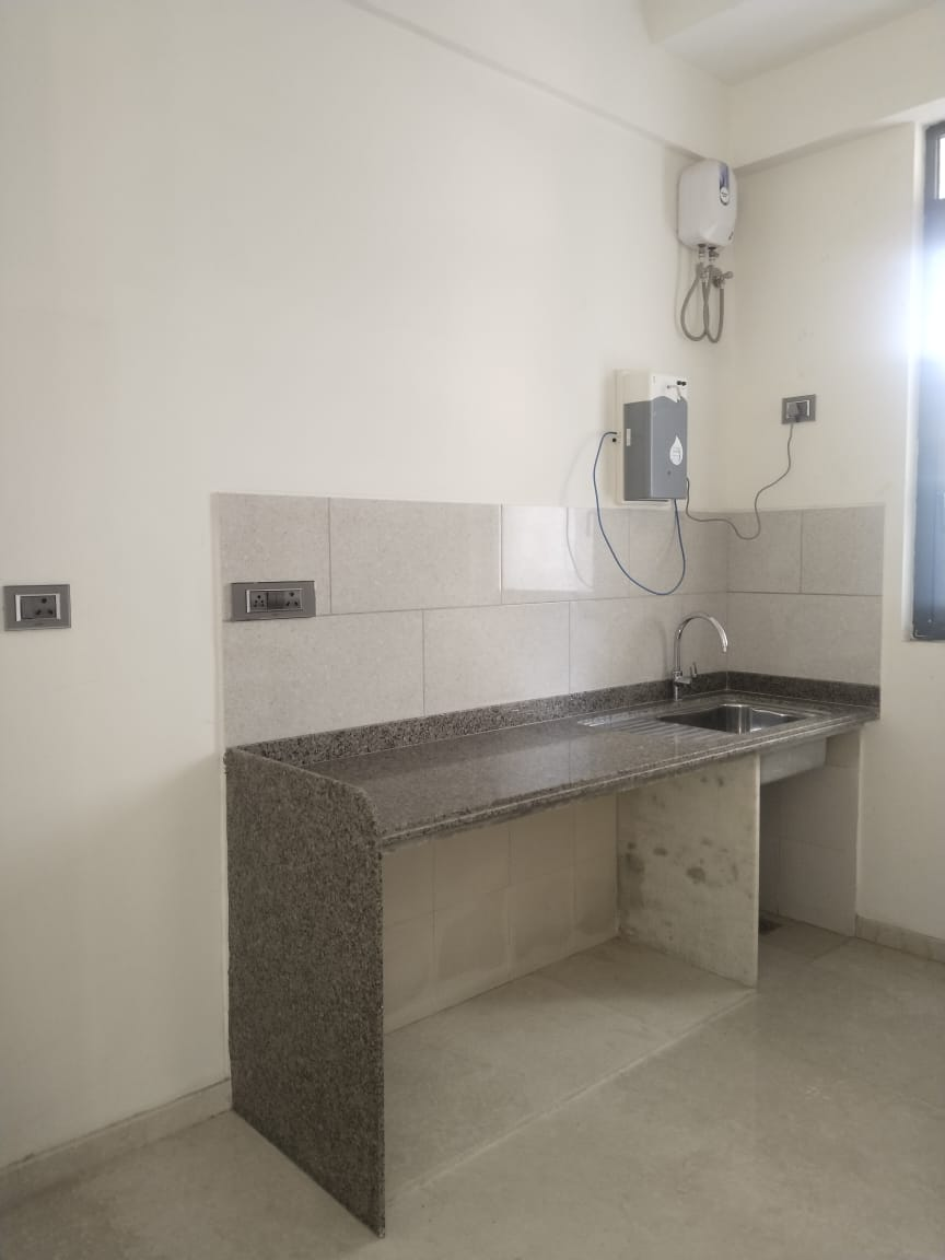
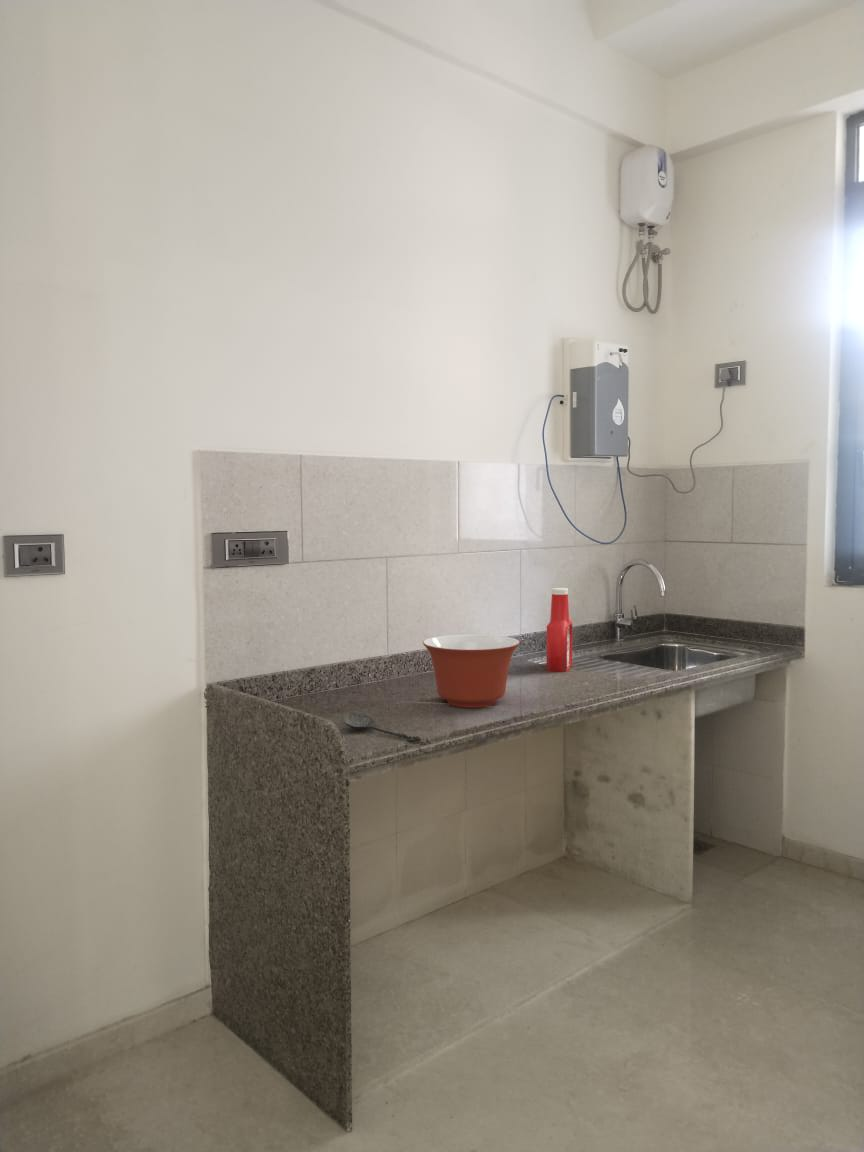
+ spoon (380, 729)
+ soap bottle (559, 628)
+ mixing bowl (471, 671)
